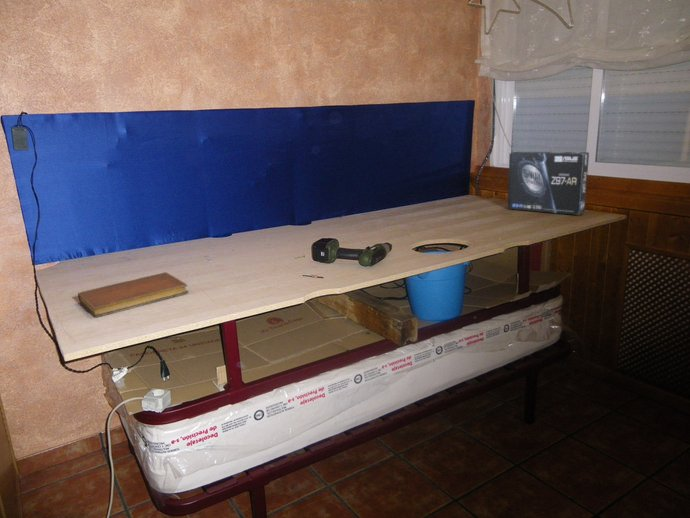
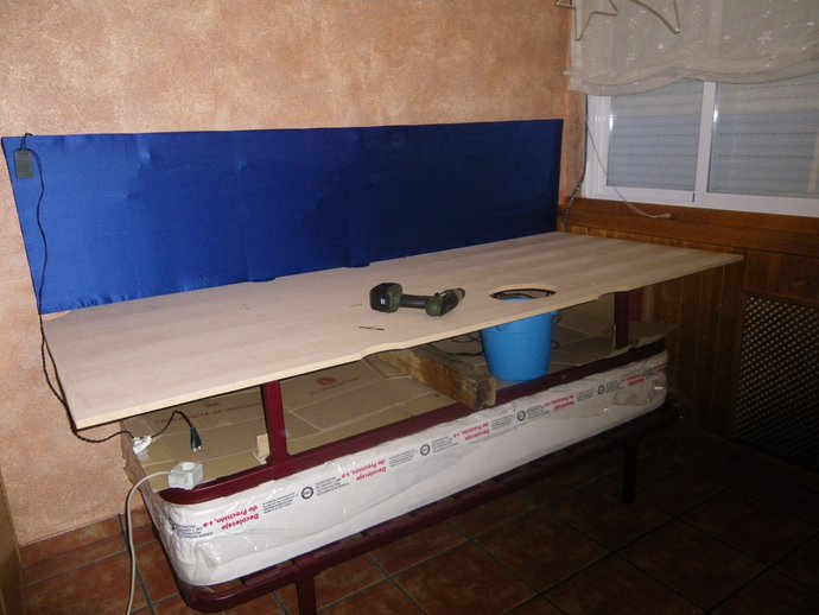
- box (546, 182)
- notebook (133, 292)
